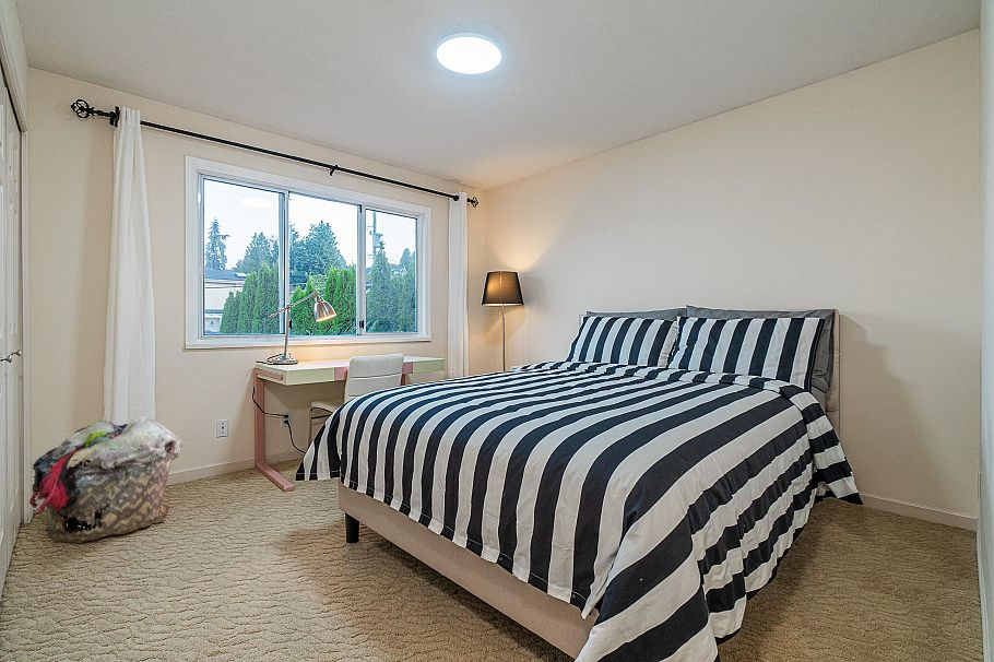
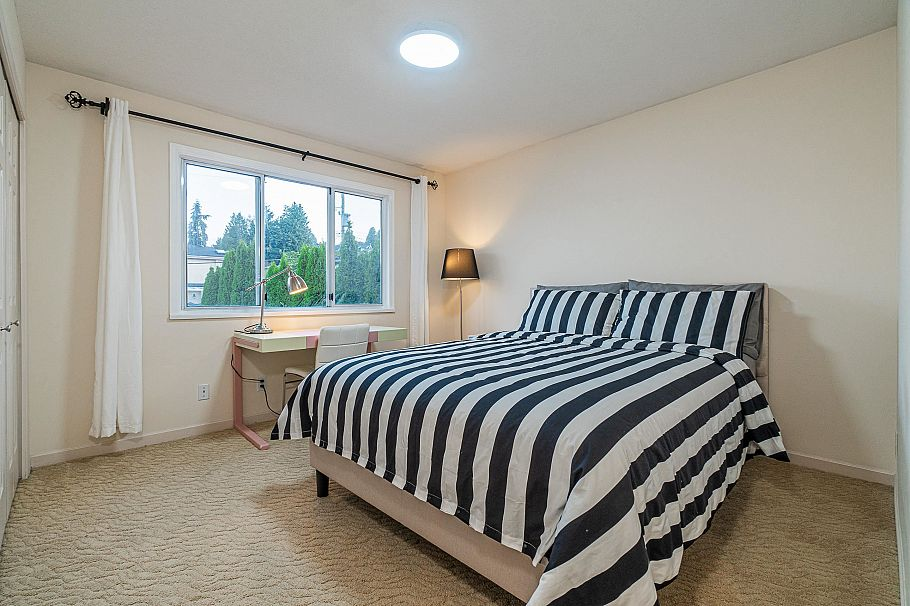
- laundry basket (116, 469)
